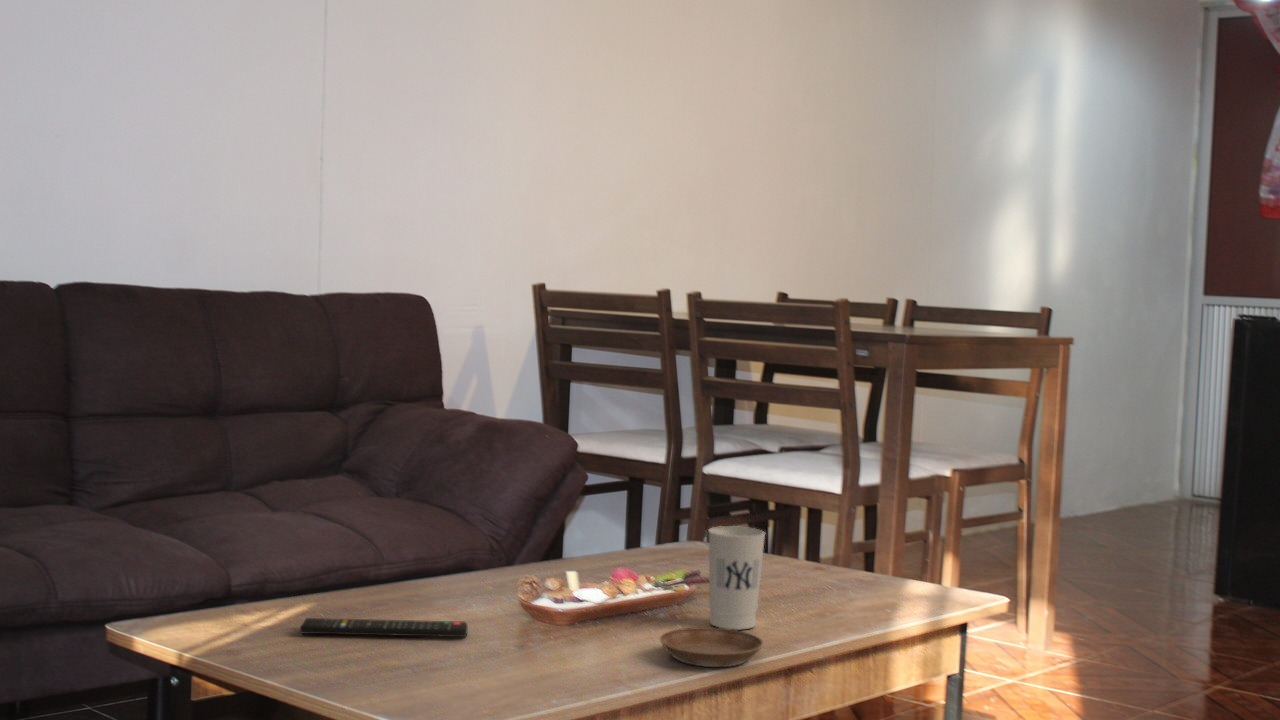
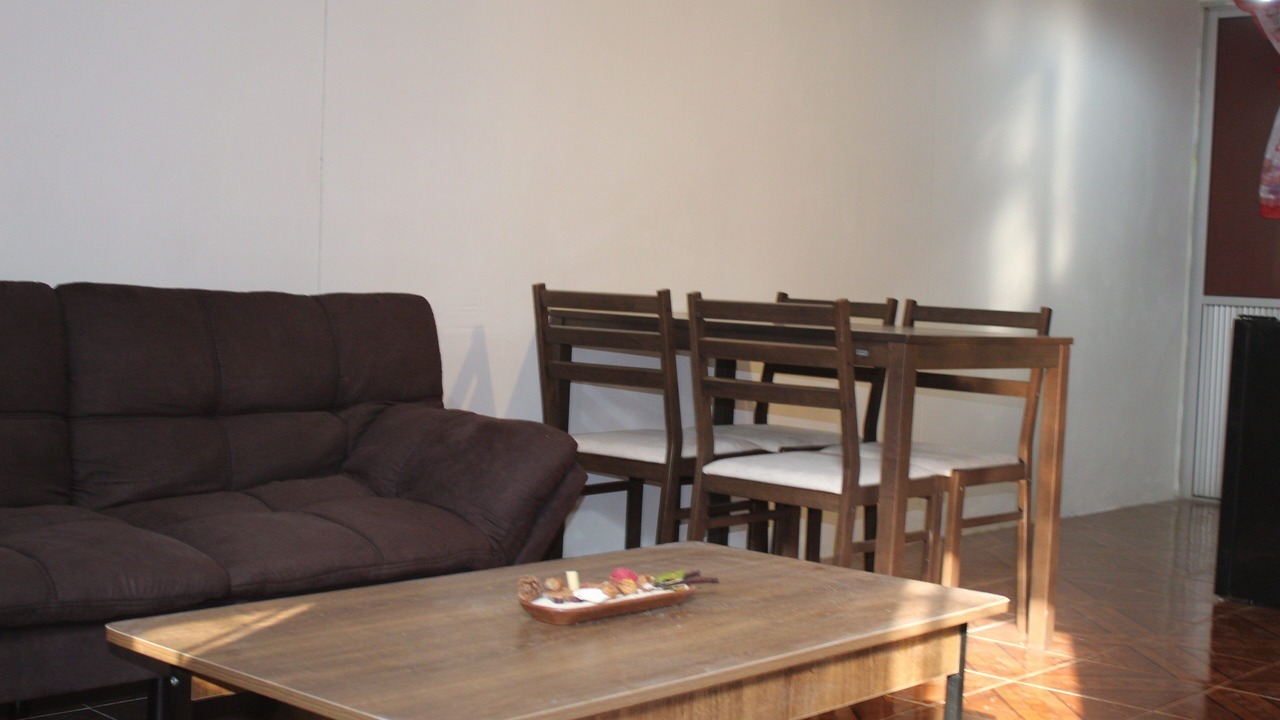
- remote control (385, 628)
- cup (734, 577)
- saucer (711, 648)
